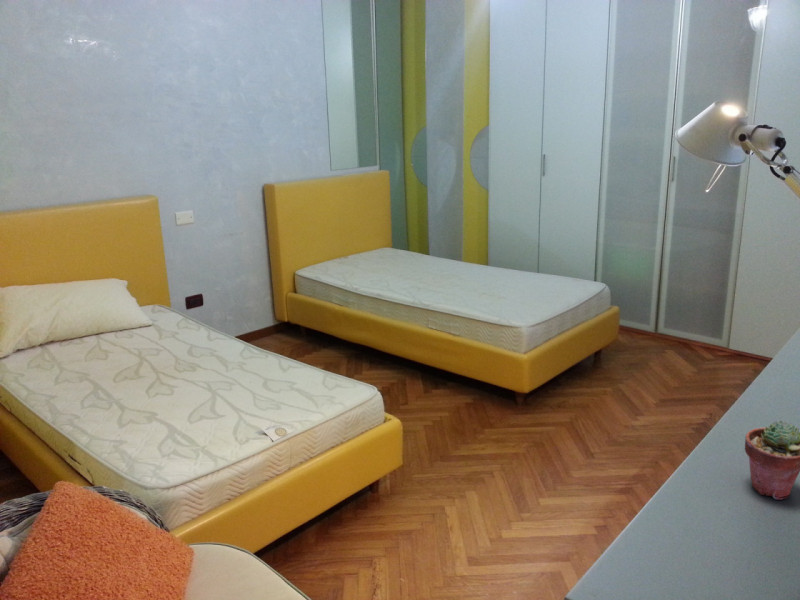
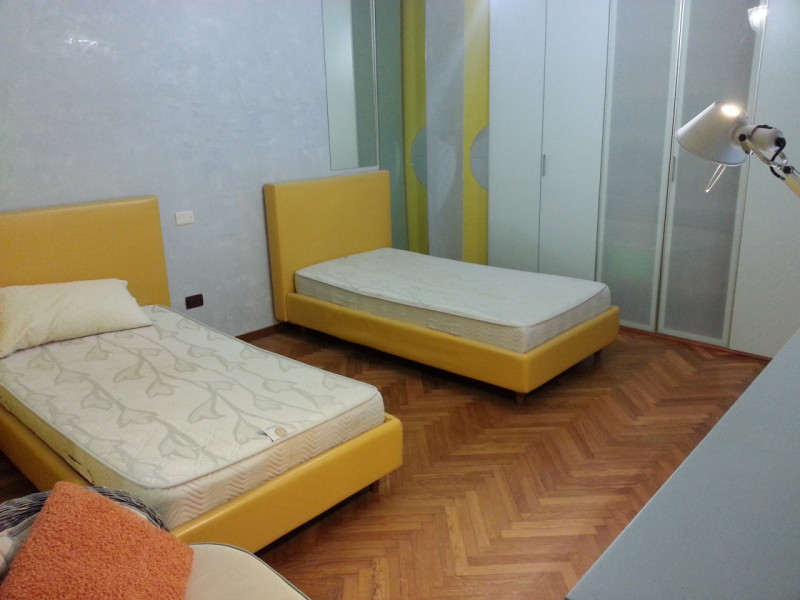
- potted succulent (775, 455)
